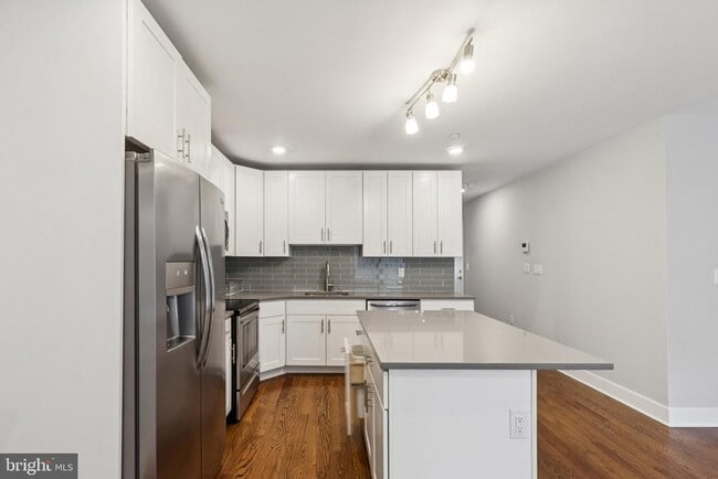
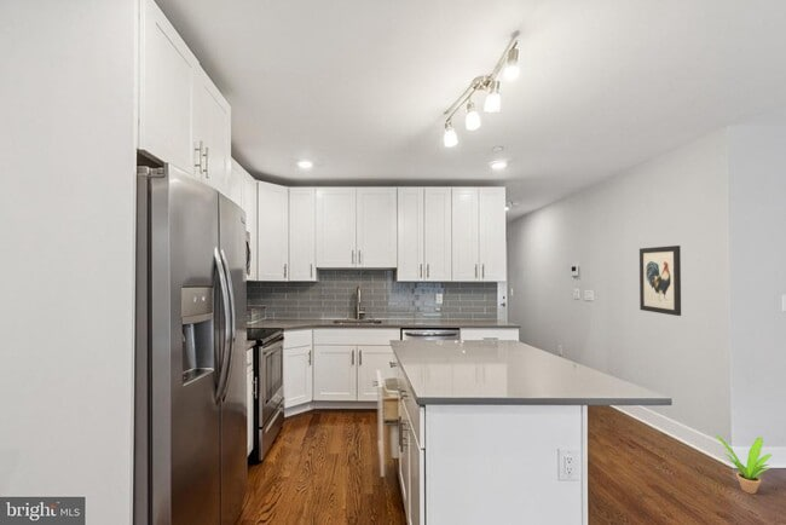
+ potted plant (750, 466)
+ wall art (658, 279)
